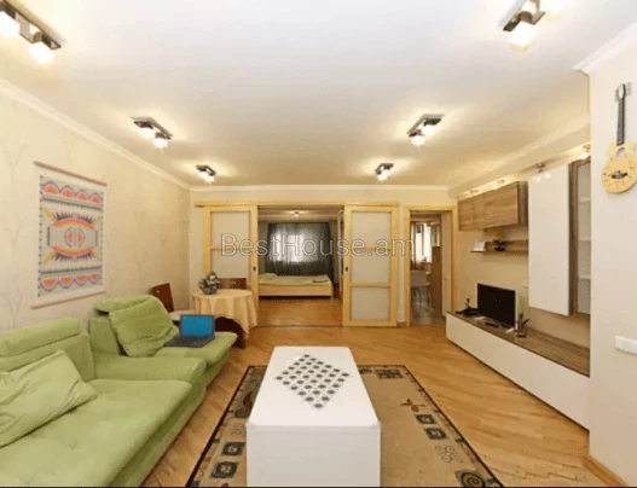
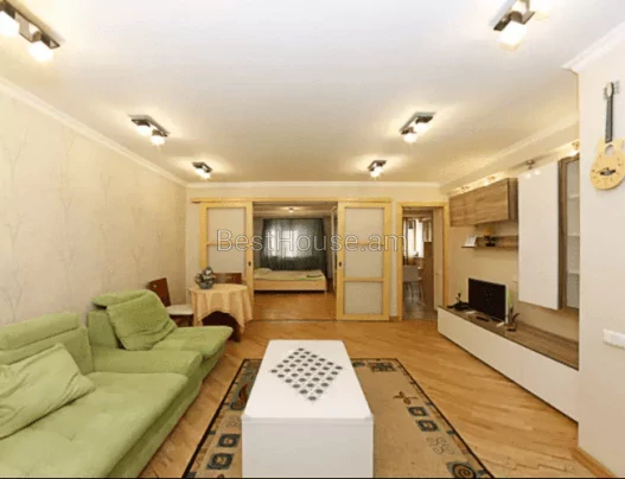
- laptop (190, 329)
- wall art (74, 237)
